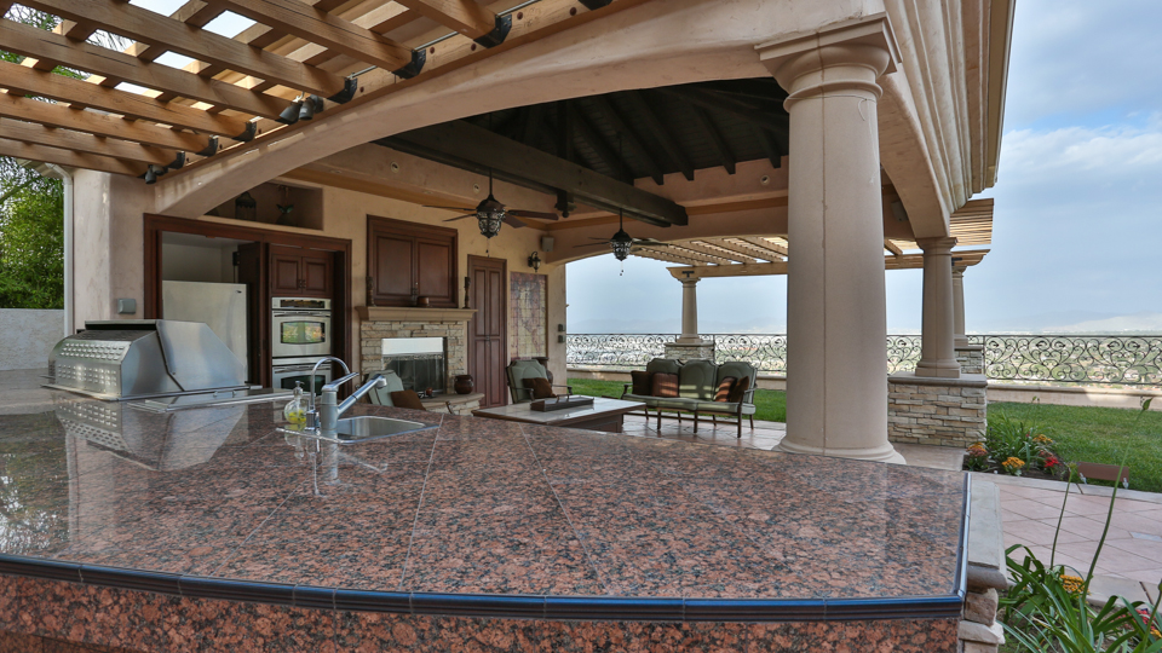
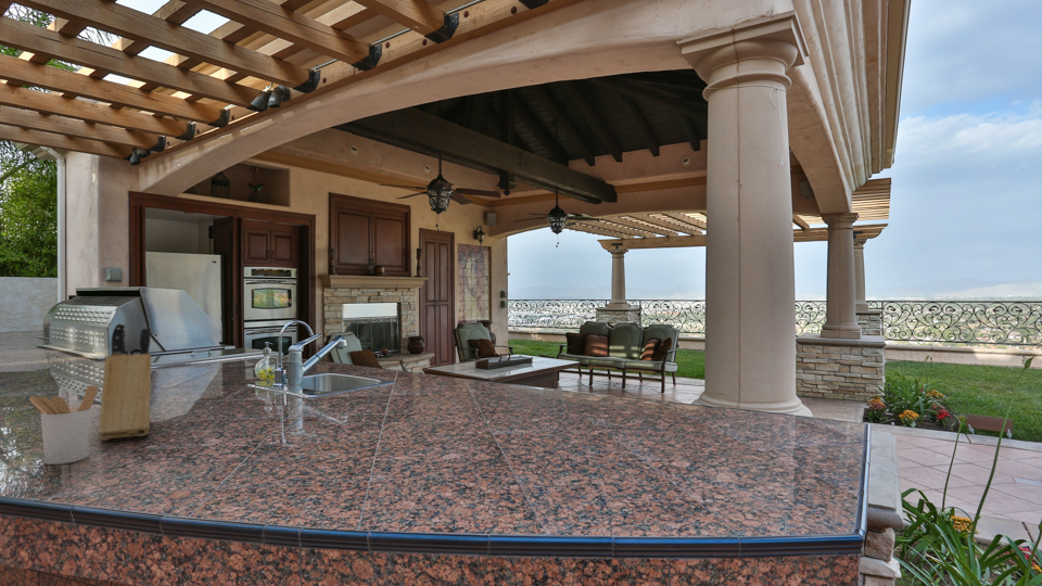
+ knife block (127, 375)
+ utensil holder (61, 424)
